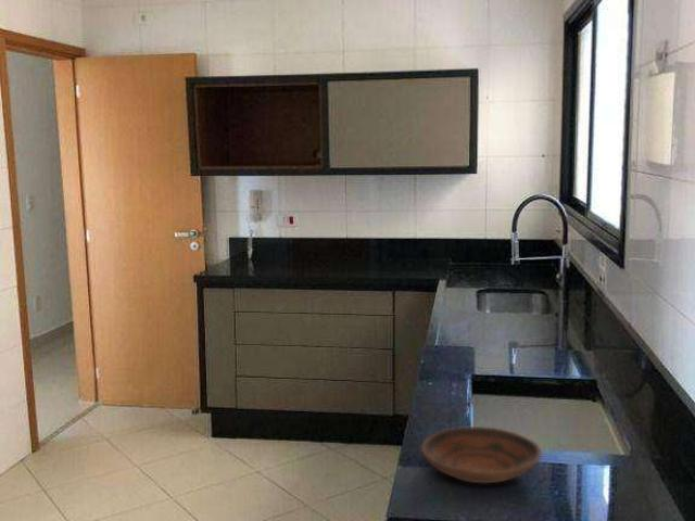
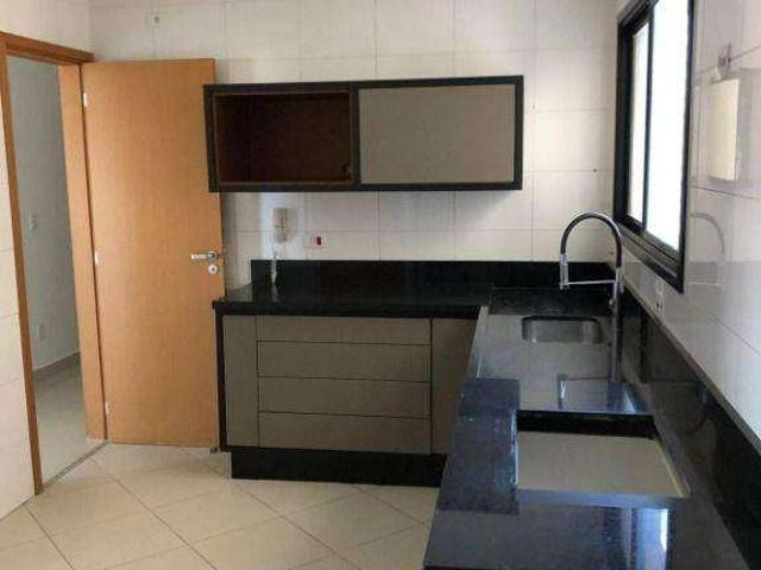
- bowl (480, 459)
